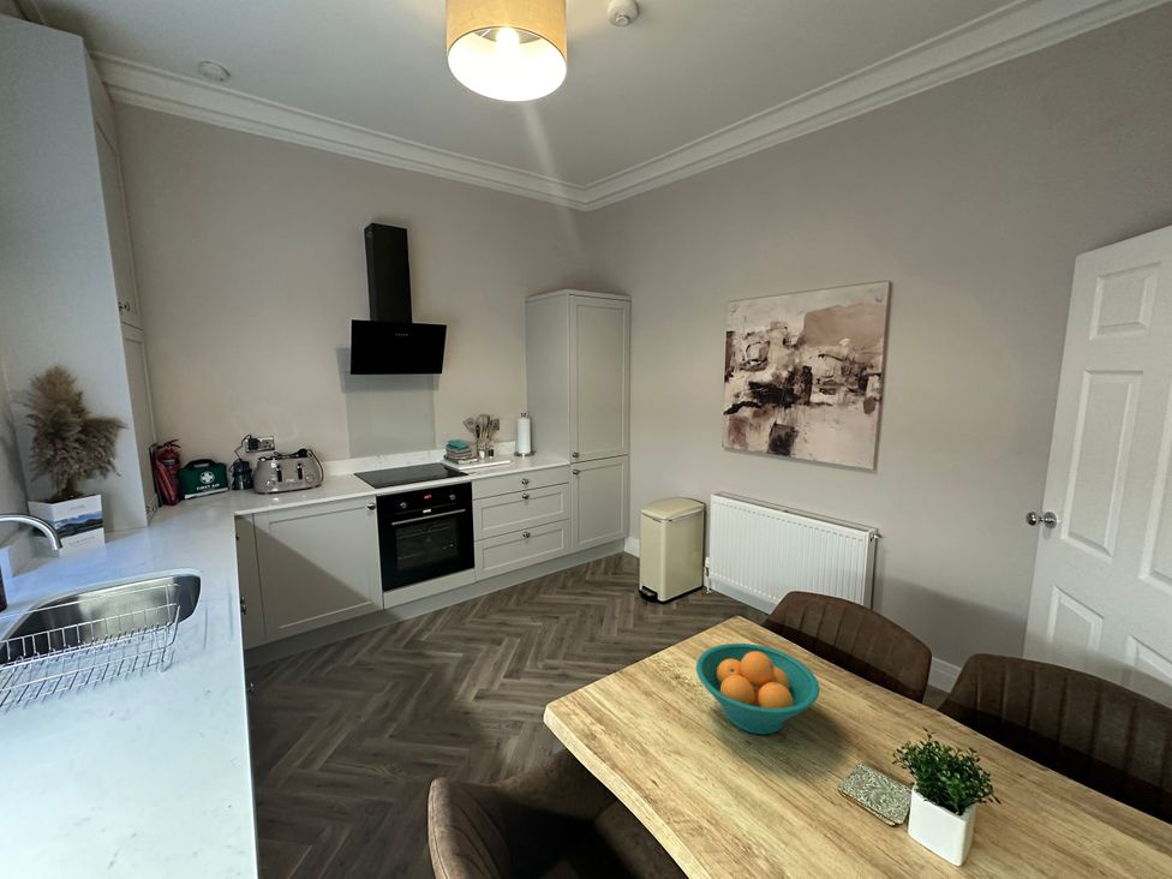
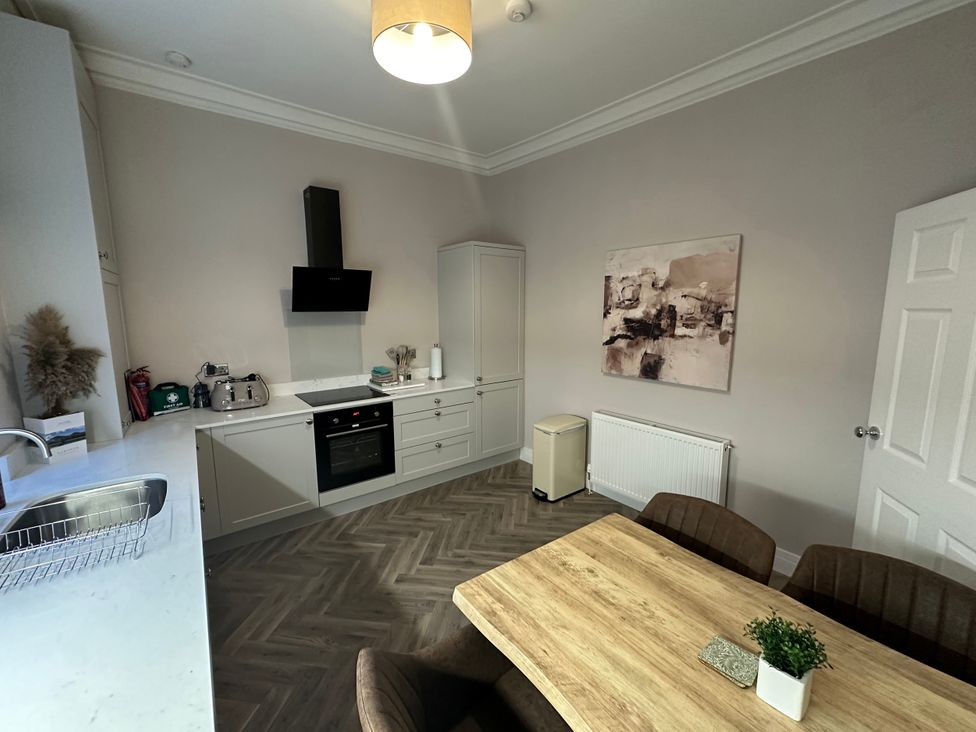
- fruit bowl (754, 684)
